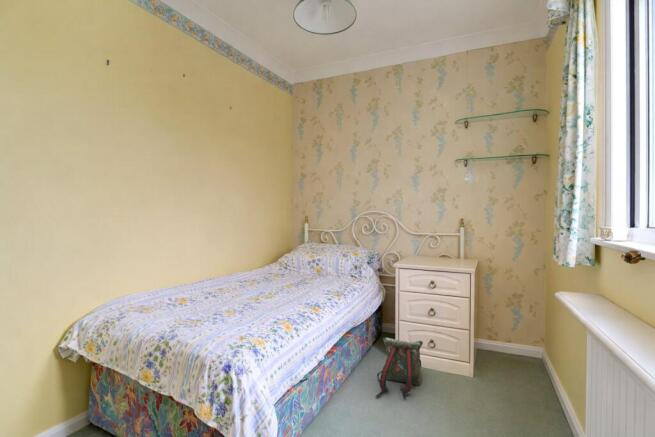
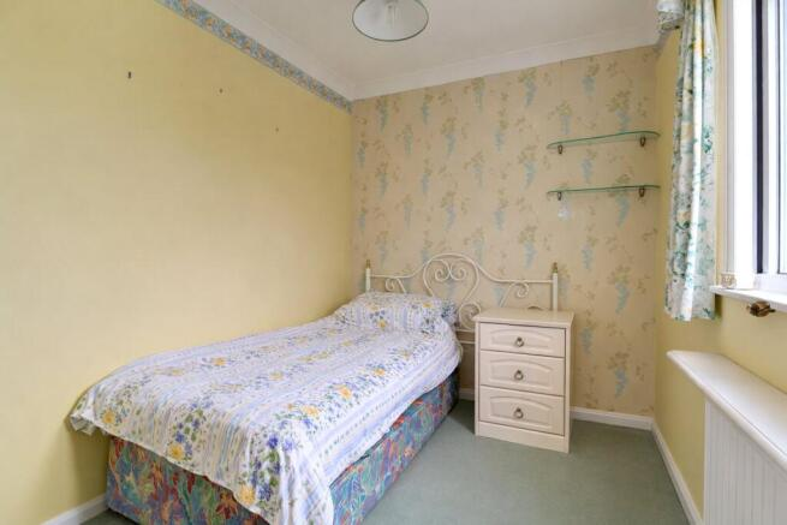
- backpack (398, 363)
